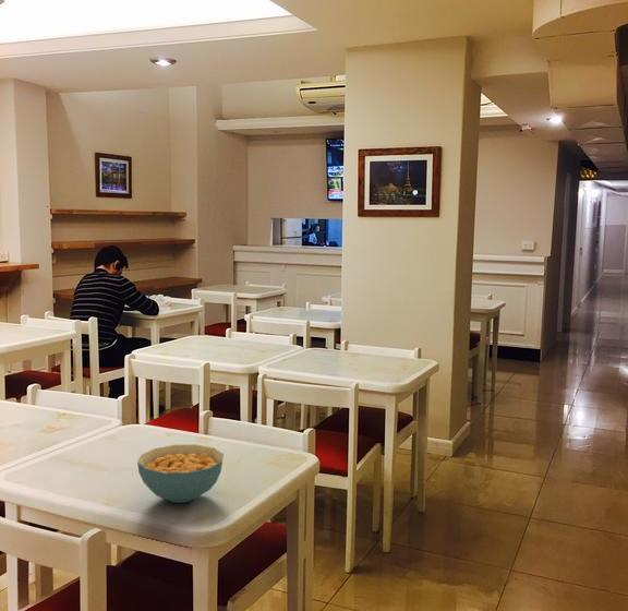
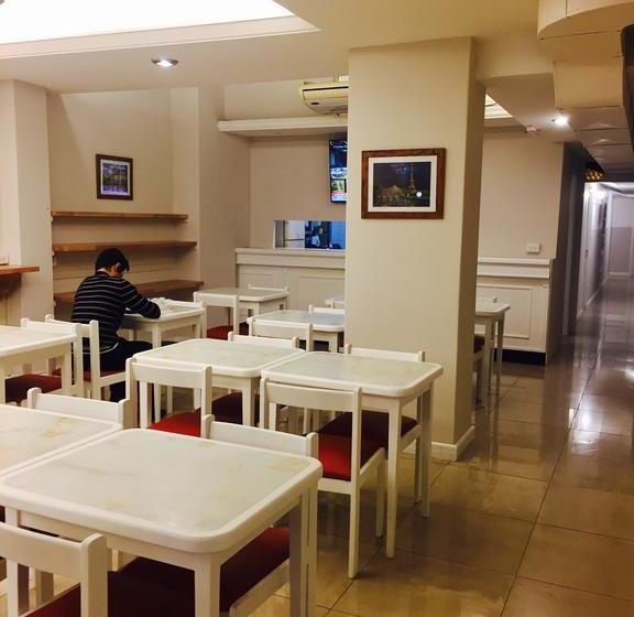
- cereal bowl (181, 478)
